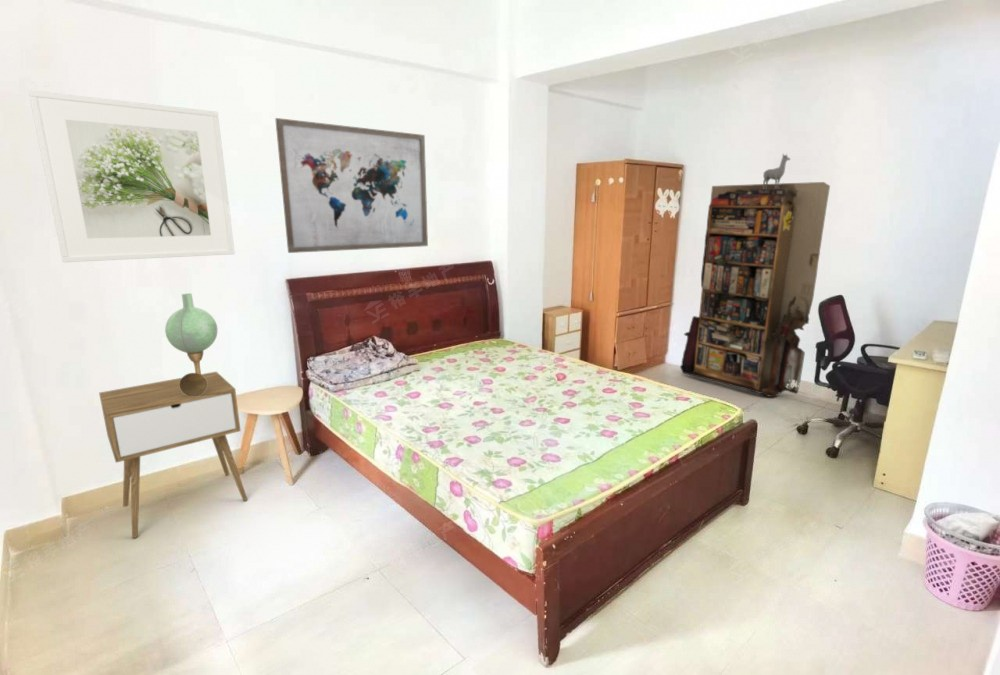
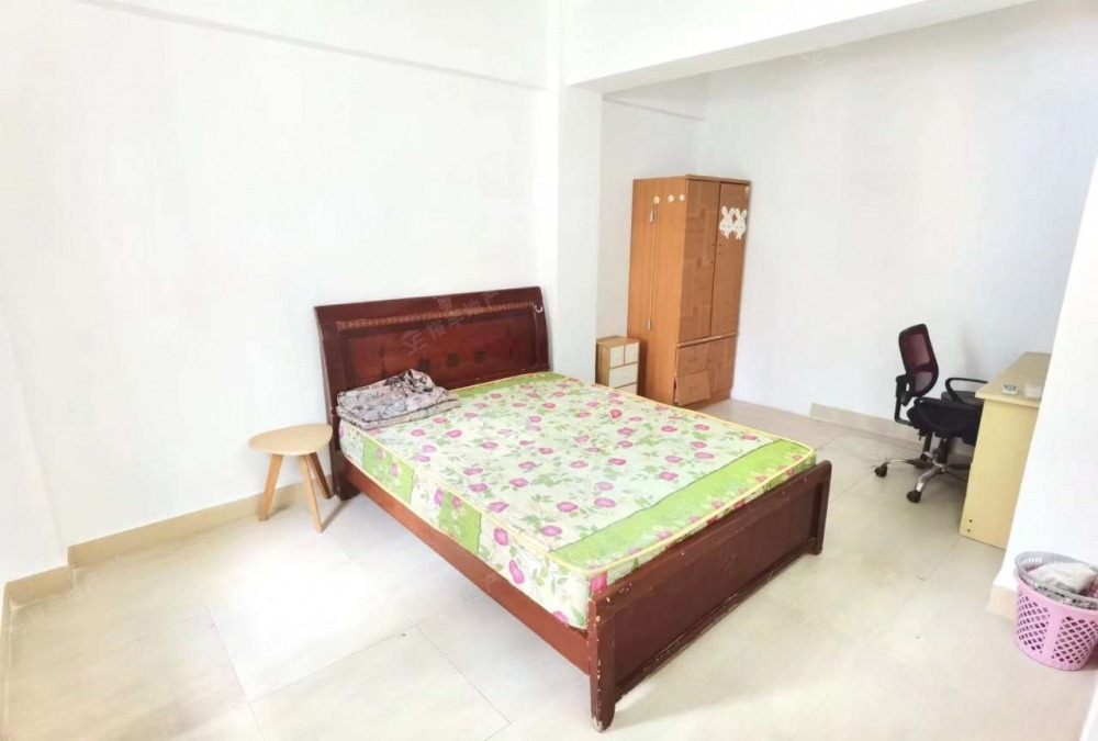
- wall art (360, 190)
- bookshelf (747, 276)
- nightstand (177, 446)
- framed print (144, 182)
- wall lamp (193, 342)
